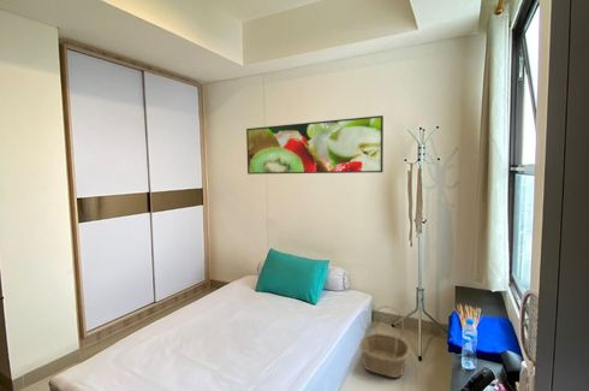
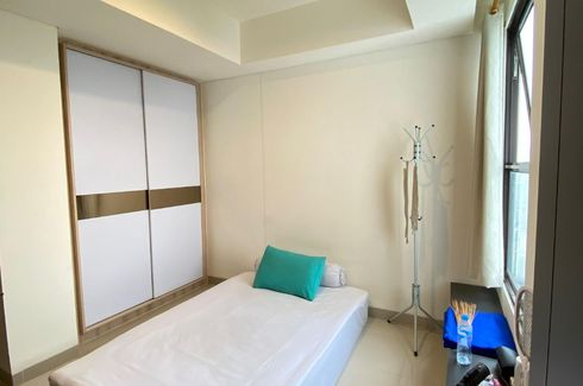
- basket (385, 339)
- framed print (307, 148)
